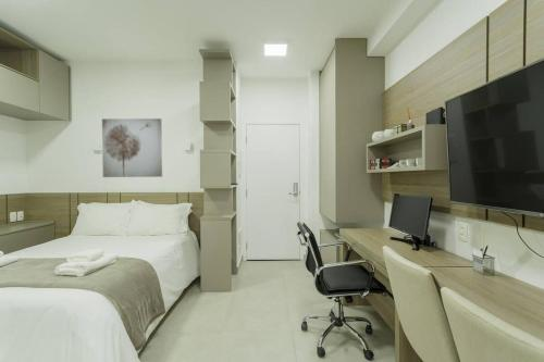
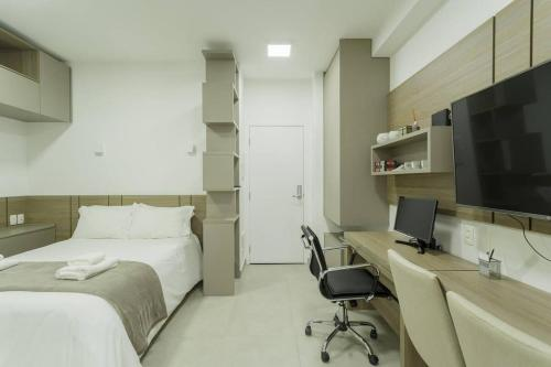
- wall art (132, 148)
